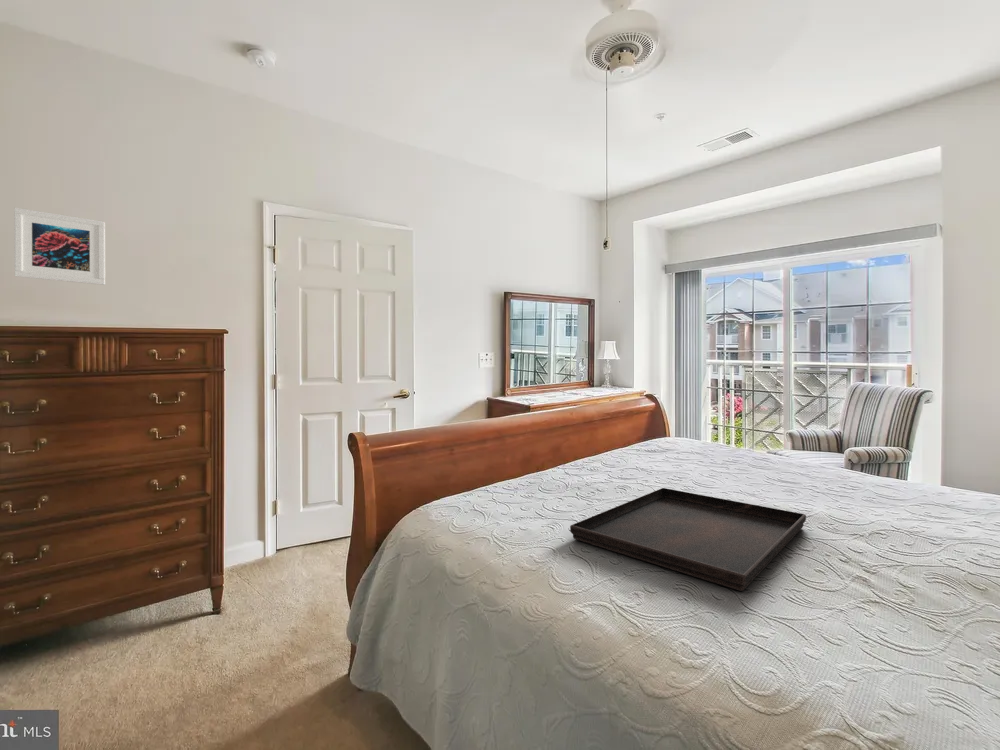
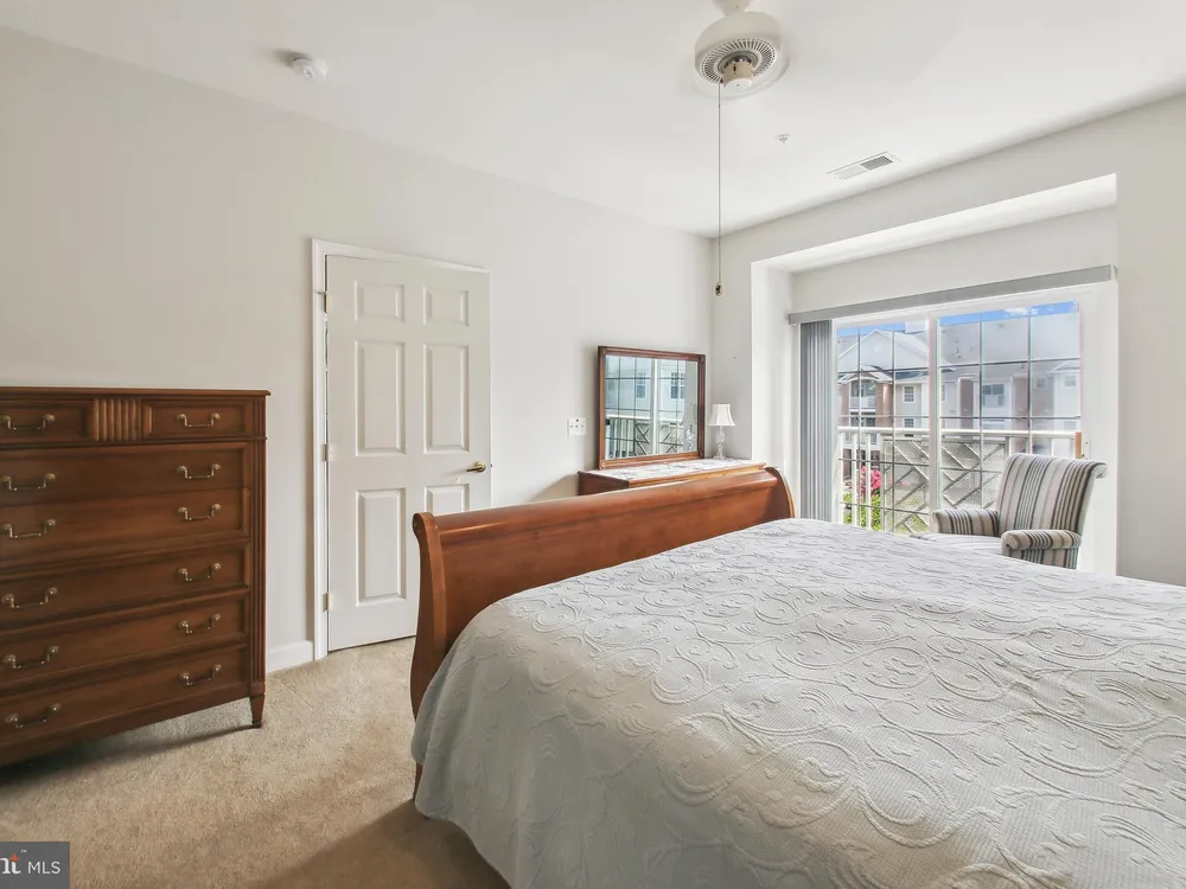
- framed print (61, 248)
- serving tray (692, 526)
